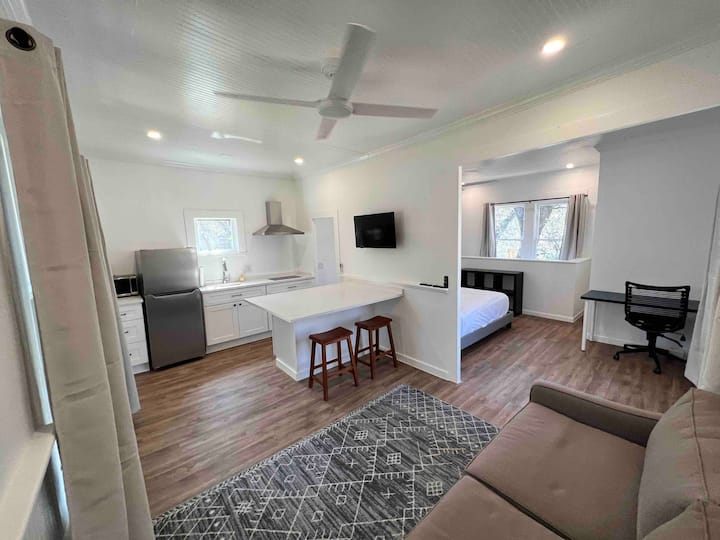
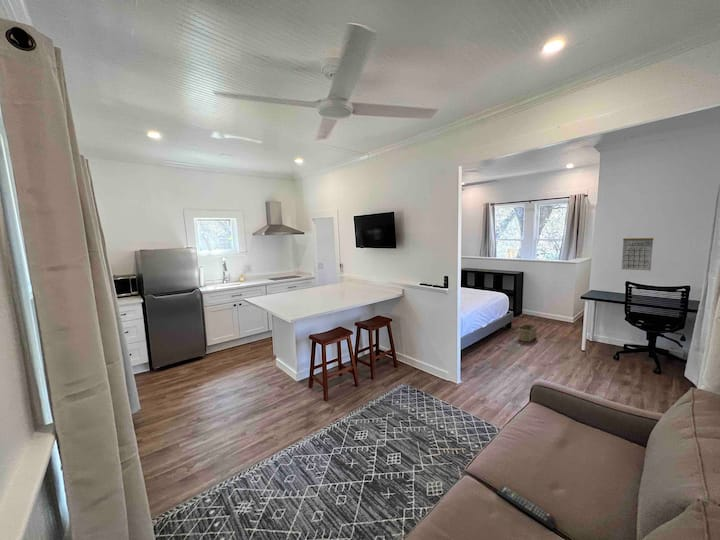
+ calendar (637, 250)
+ remote control (524, 505)
+ wicker basket (527, 326)
